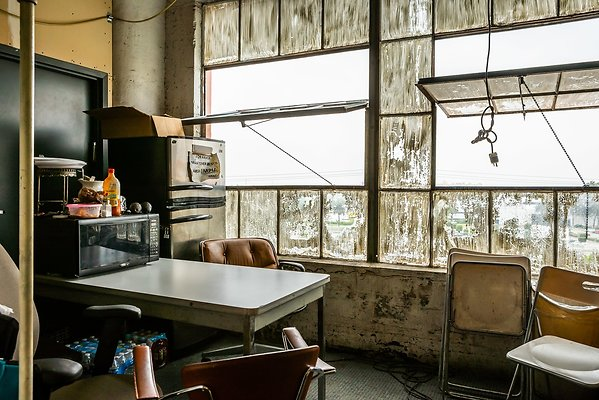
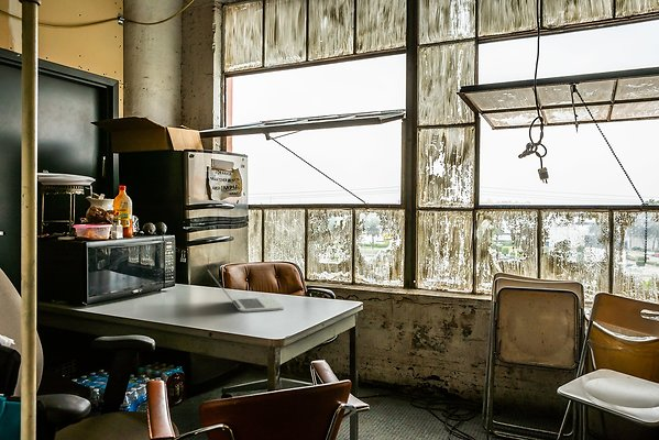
+ laptop (244, 298)
